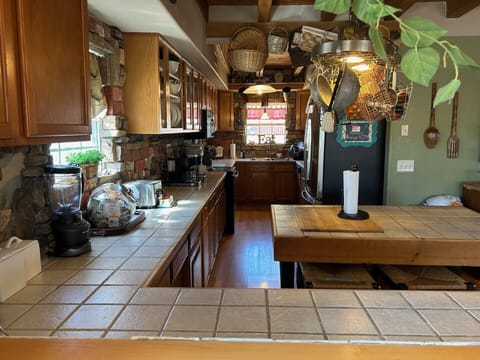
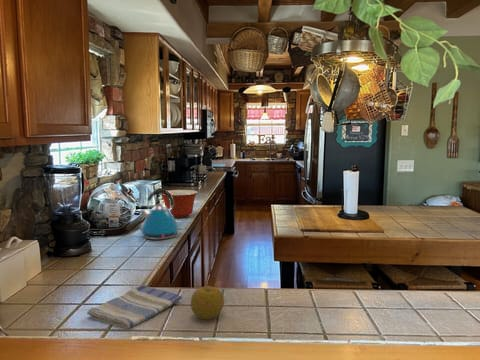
+ kettle (160, 212)
+ dish towel (136, 304)
+ fruit (207, 301)
+ mixing bowl (179, 204)
